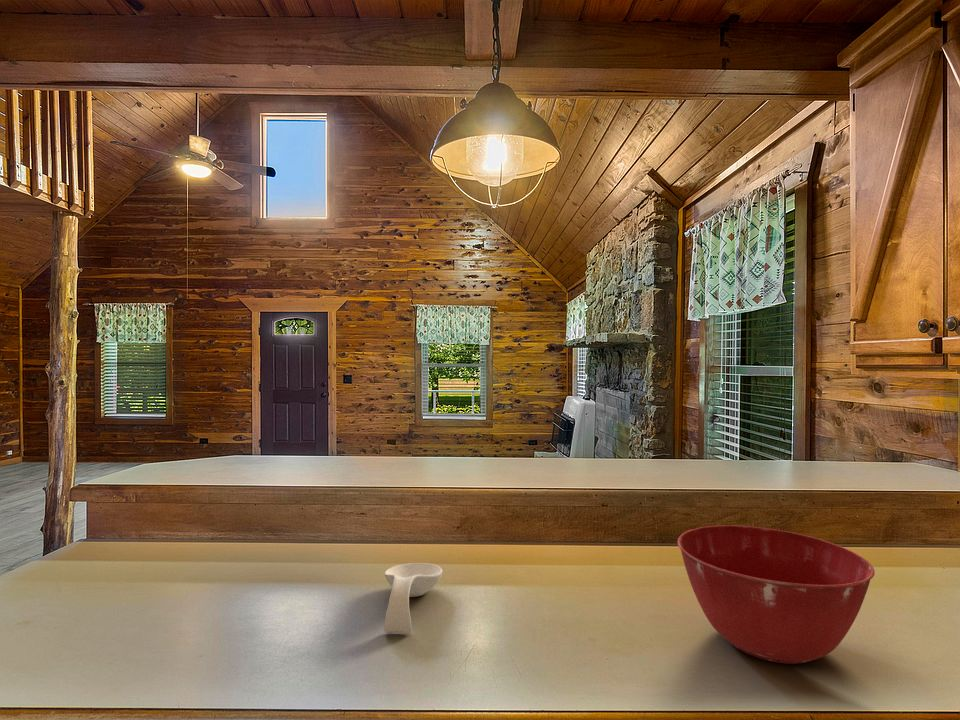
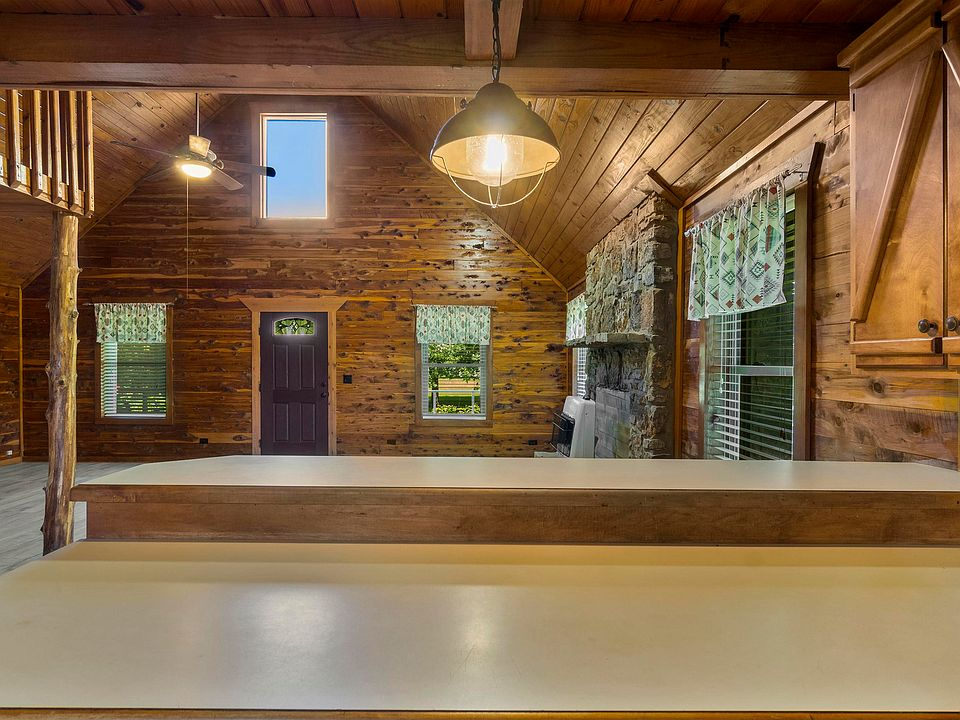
- mixing bowl (768, 595)
- spoon rest (409, 584)
